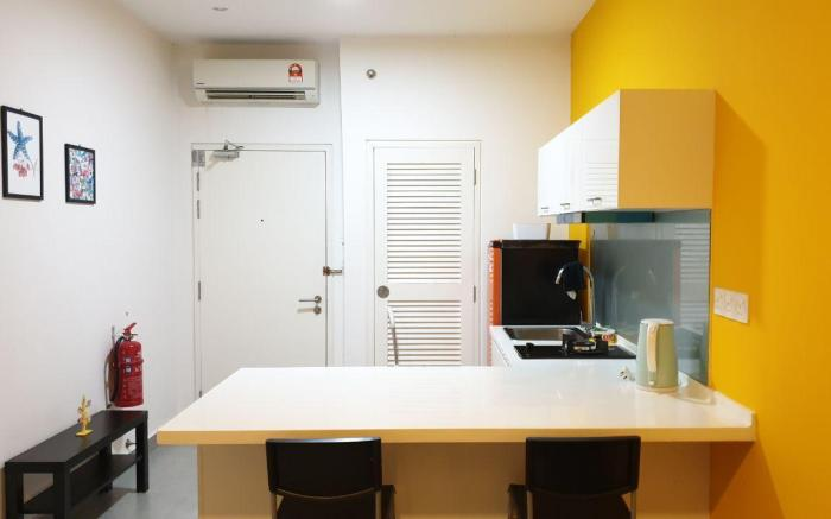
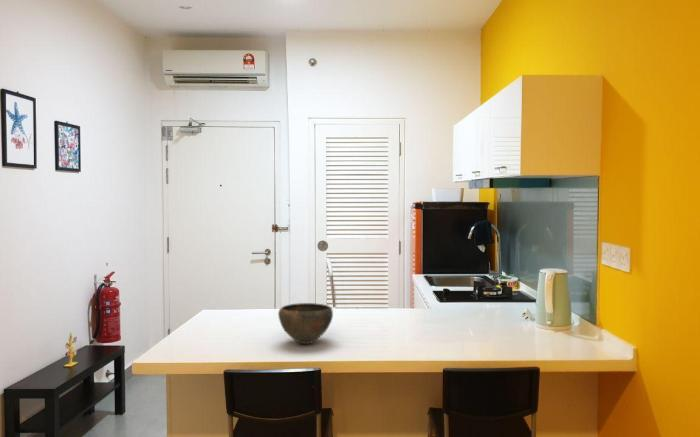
+ bowl (305, 325)
